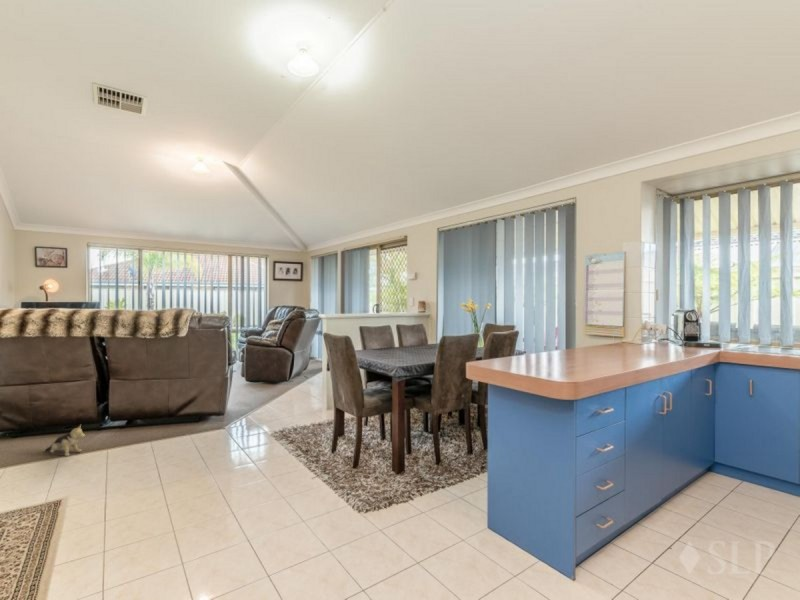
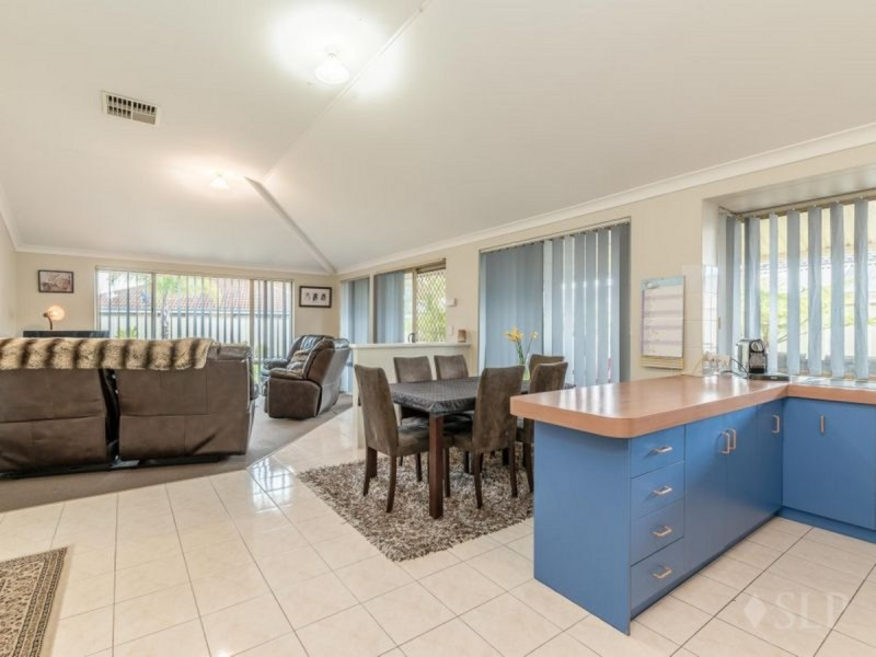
- plush toy (63, 438)
